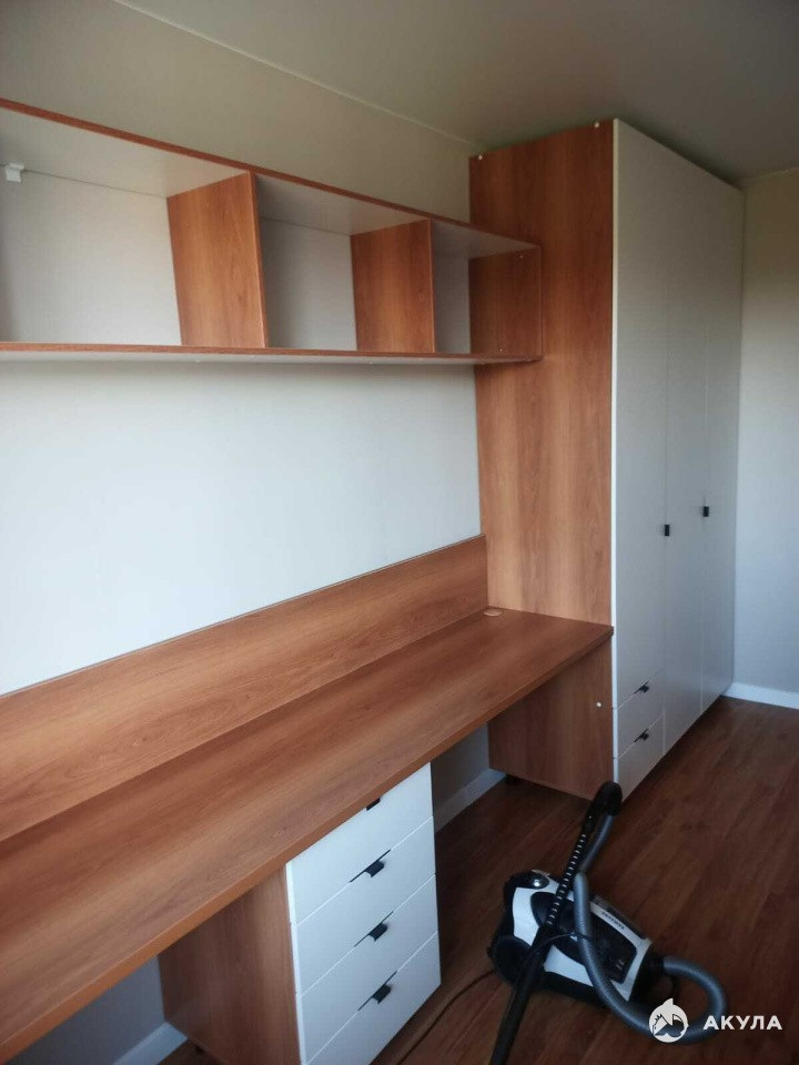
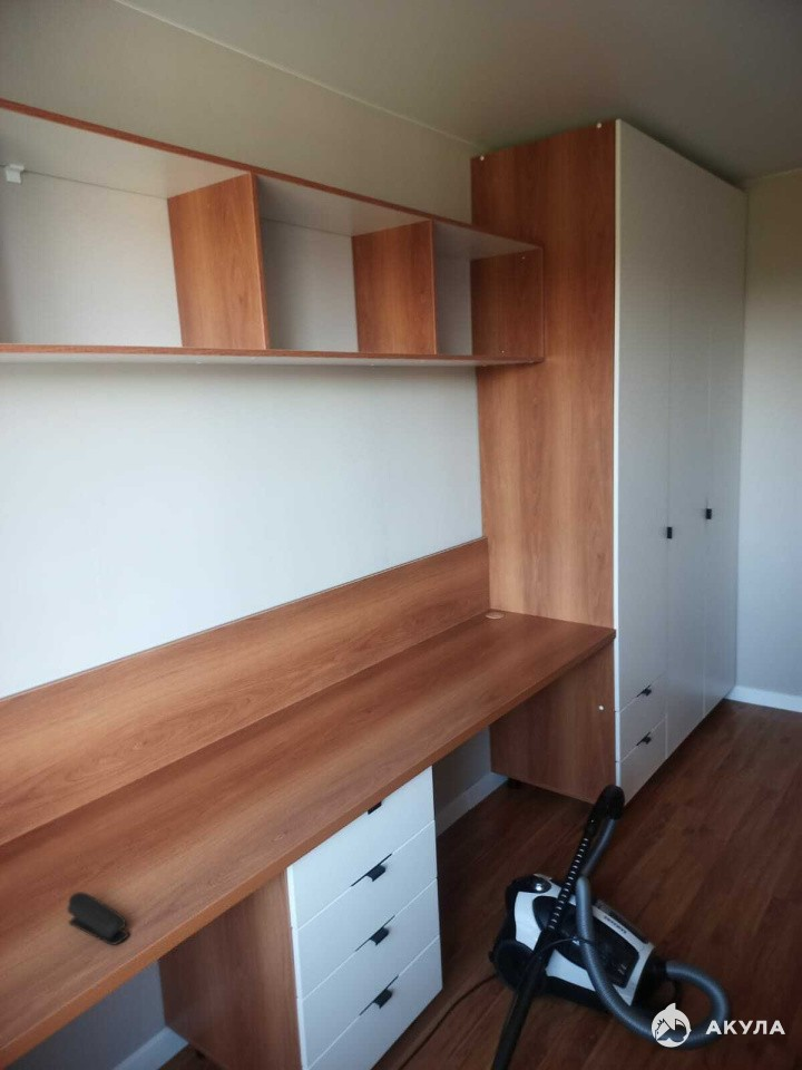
+ stapler (96, 916)
